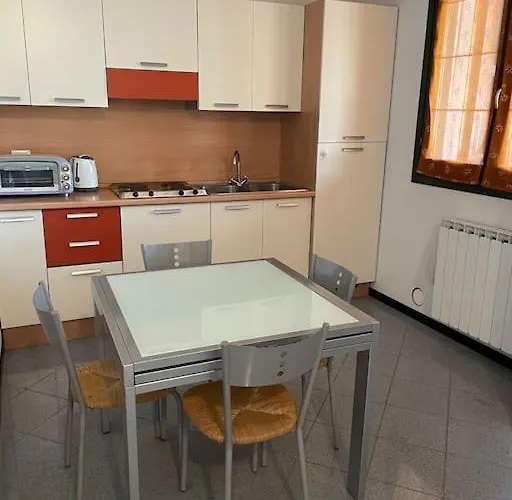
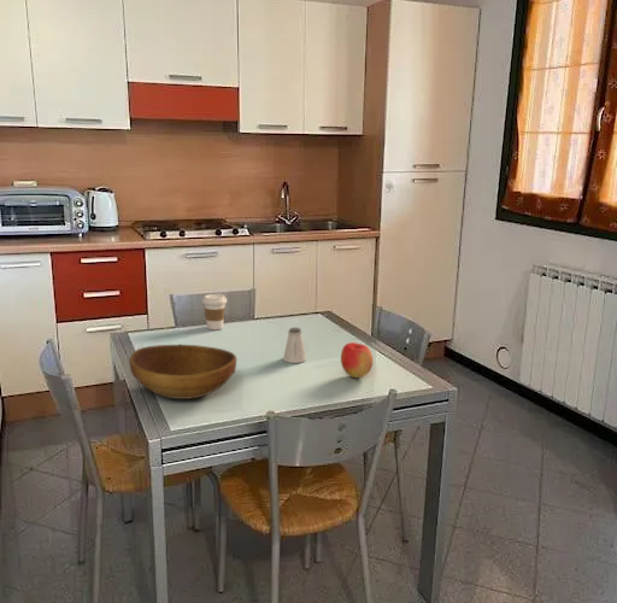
+ coffee cup (215, 311)
+ bowl (184, 373)
+ saltshaker (294, 344)
+ apple (357, 361)
